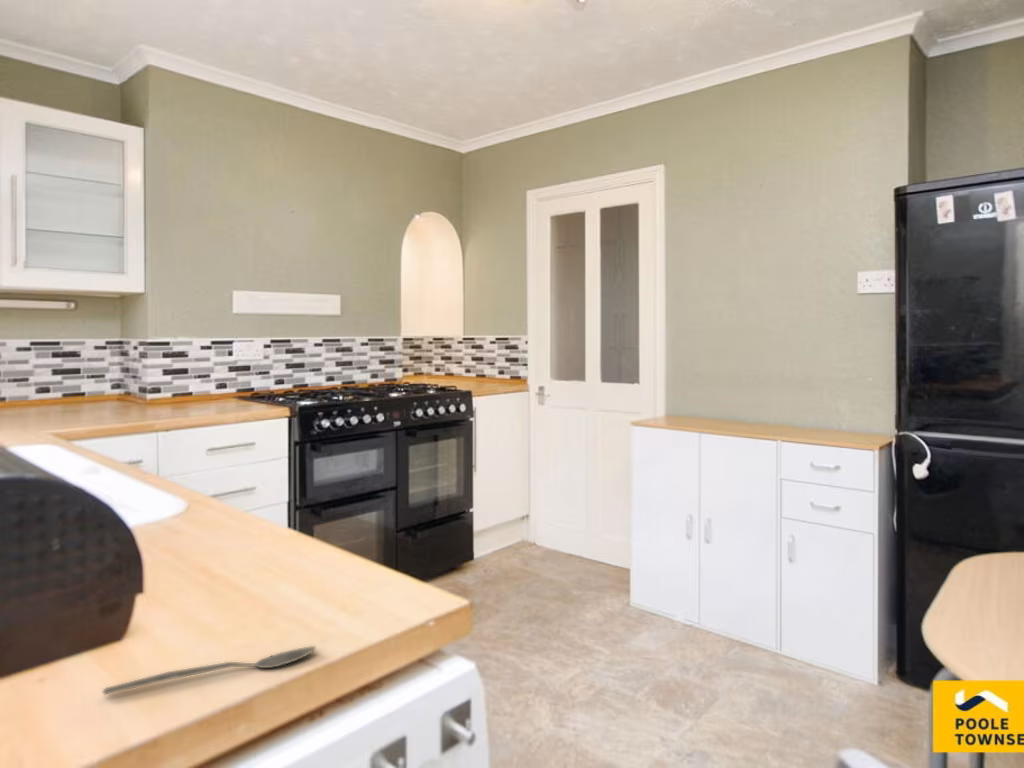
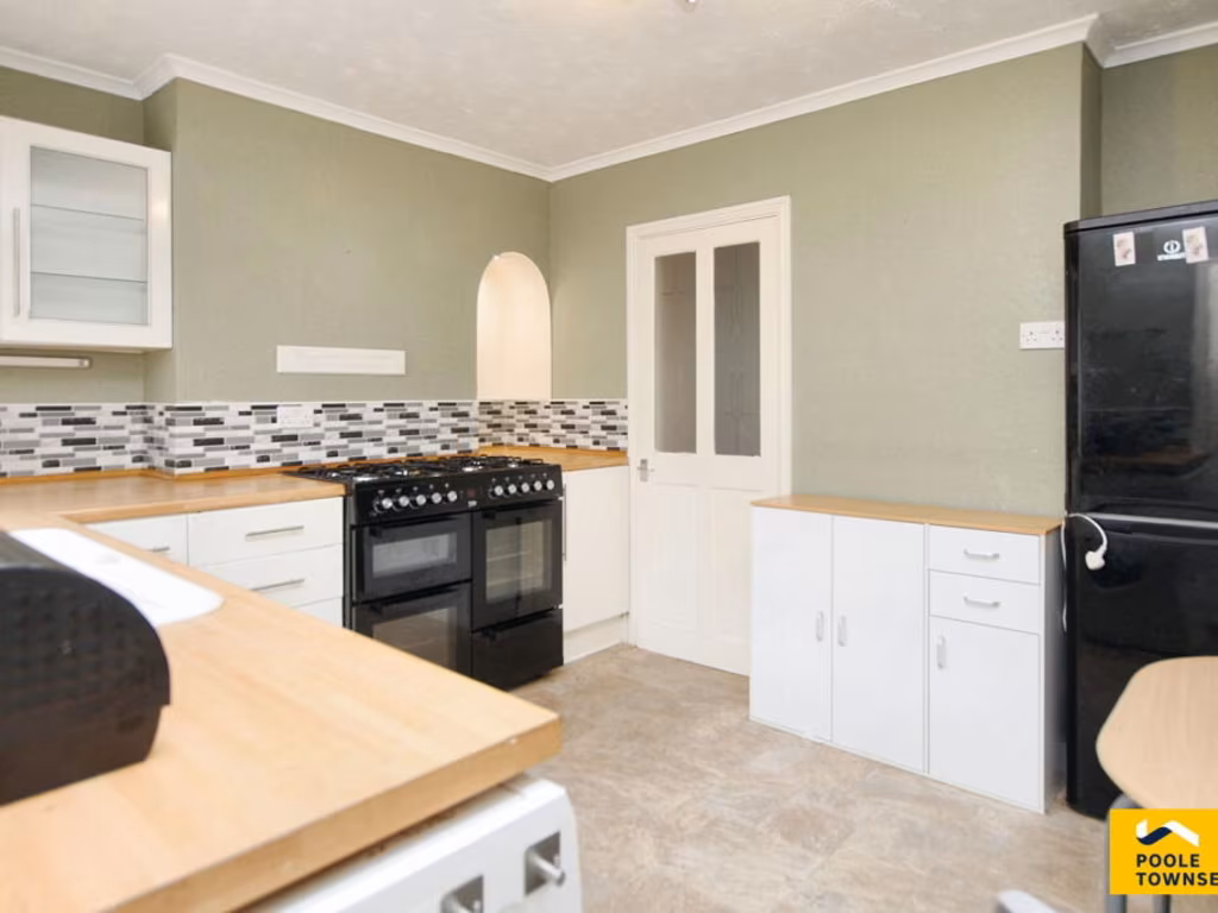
- spoon (215, 668)
